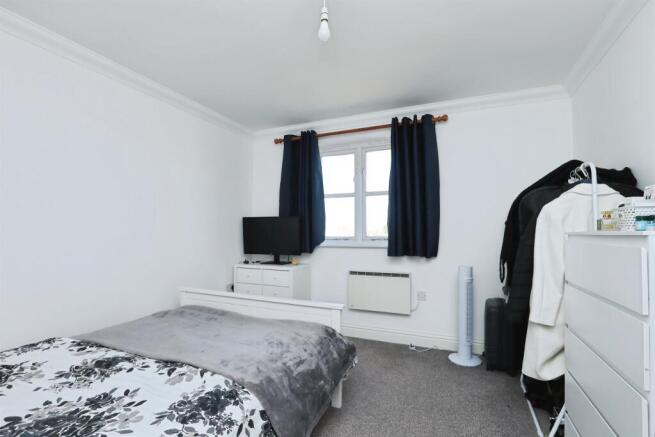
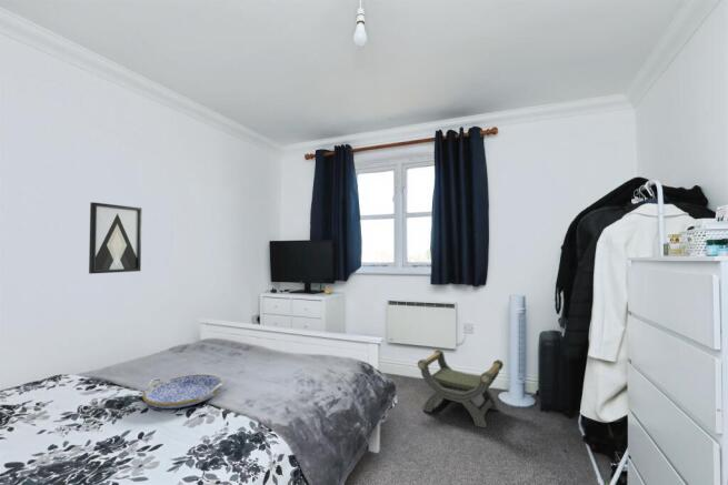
+ stool (460, 384)
+ wall art (117, 239)
+ serving tray (185, 388)
